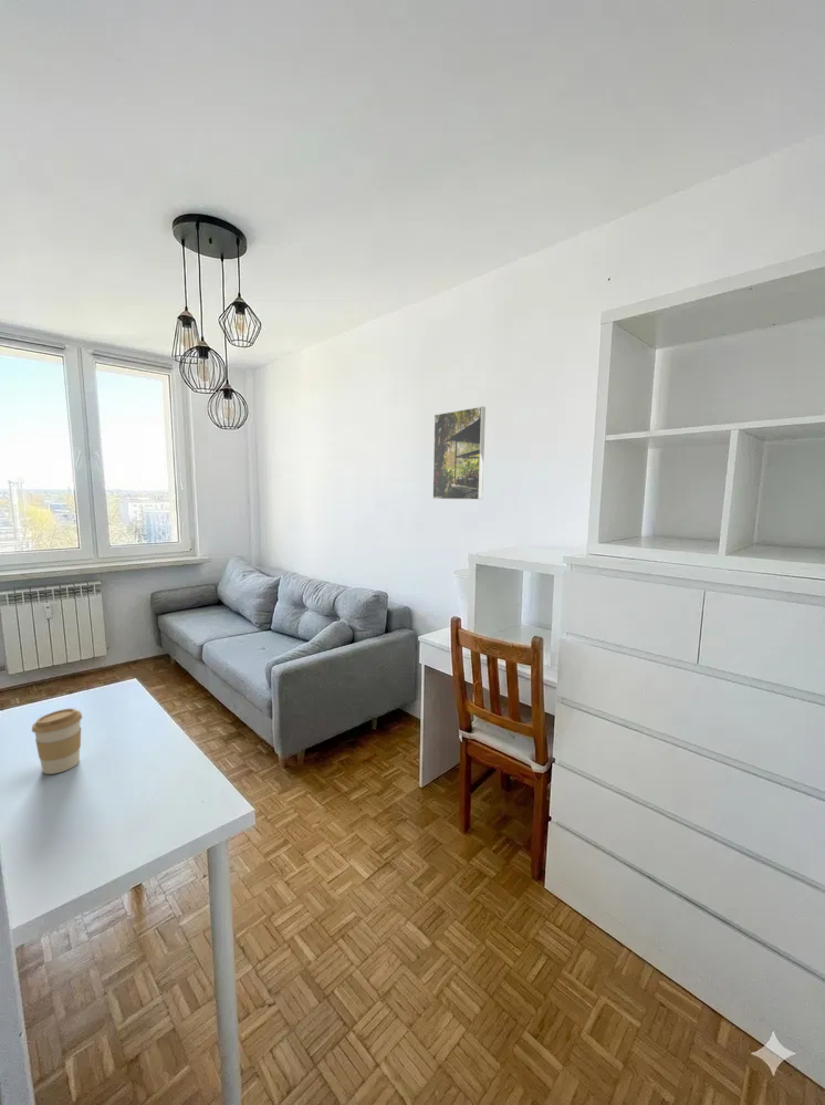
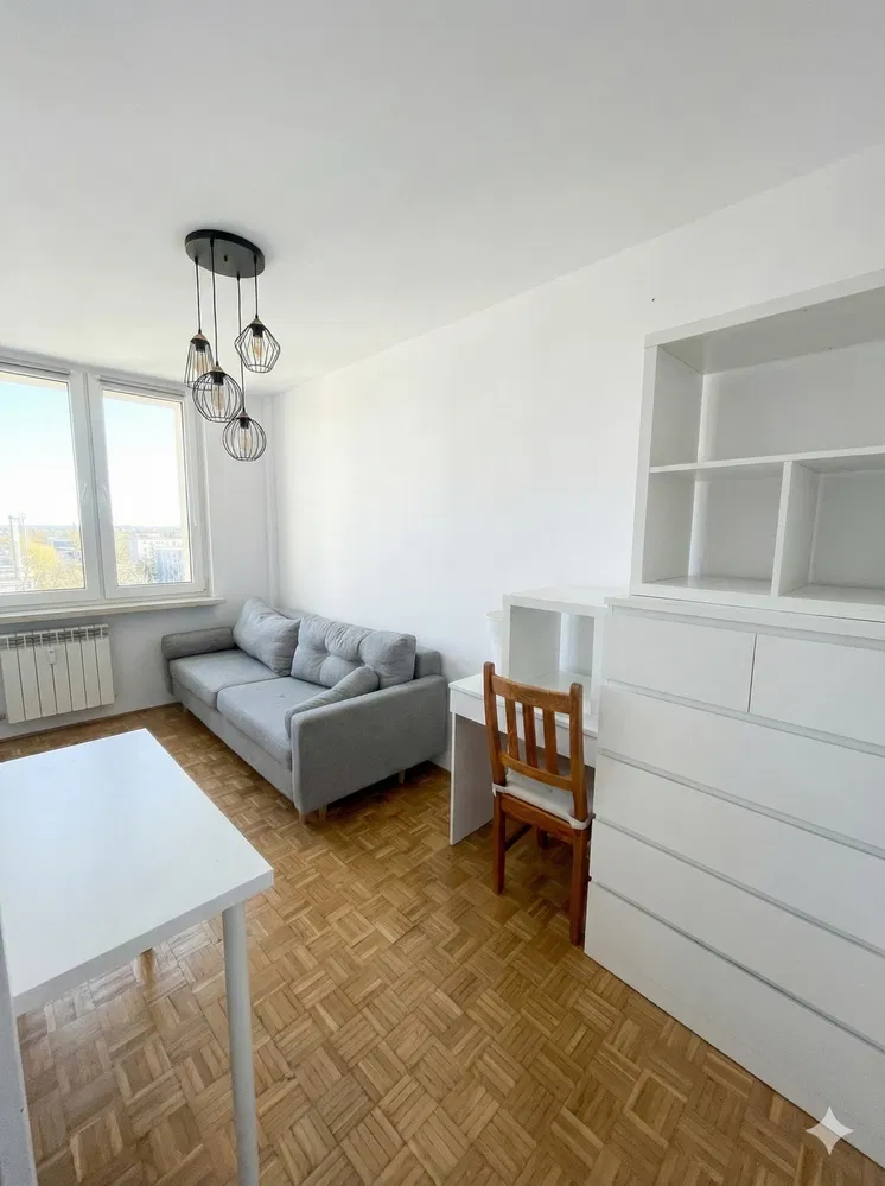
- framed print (457, 456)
- coffee cup (59, 739)
